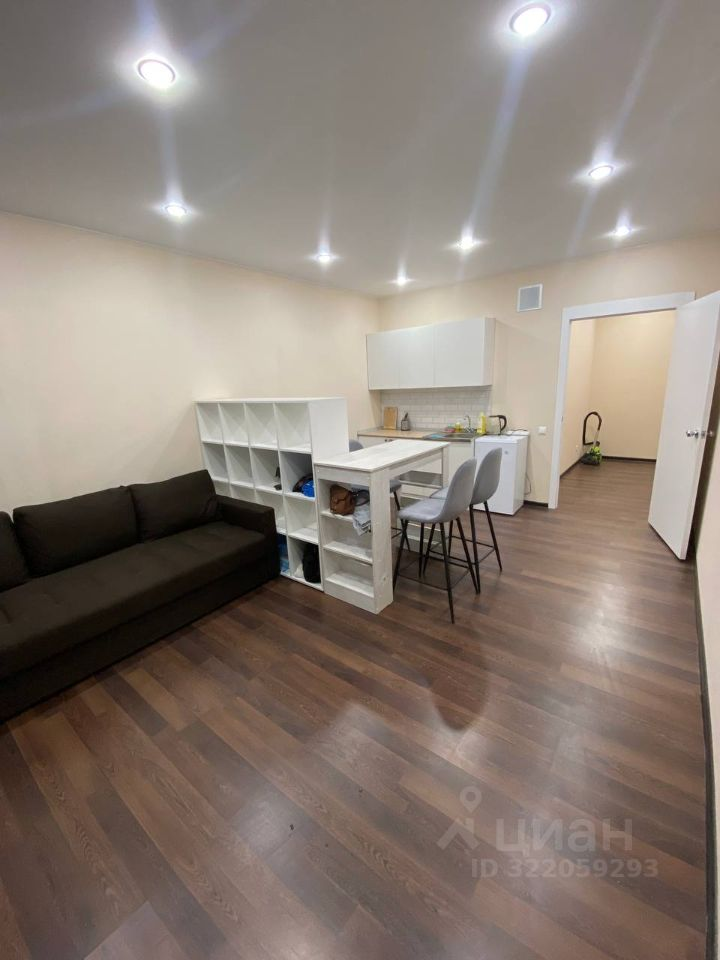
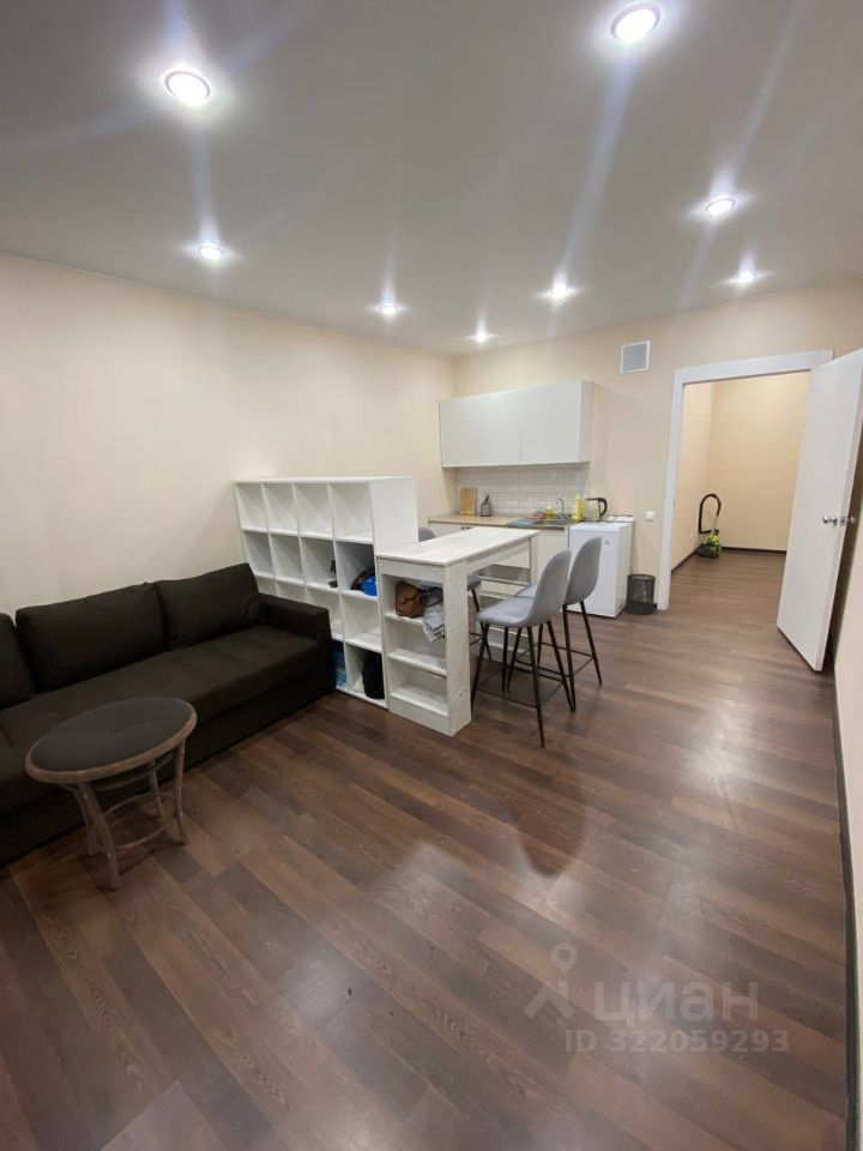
+ side table (127, 783)
+ trash can (640, 593)
